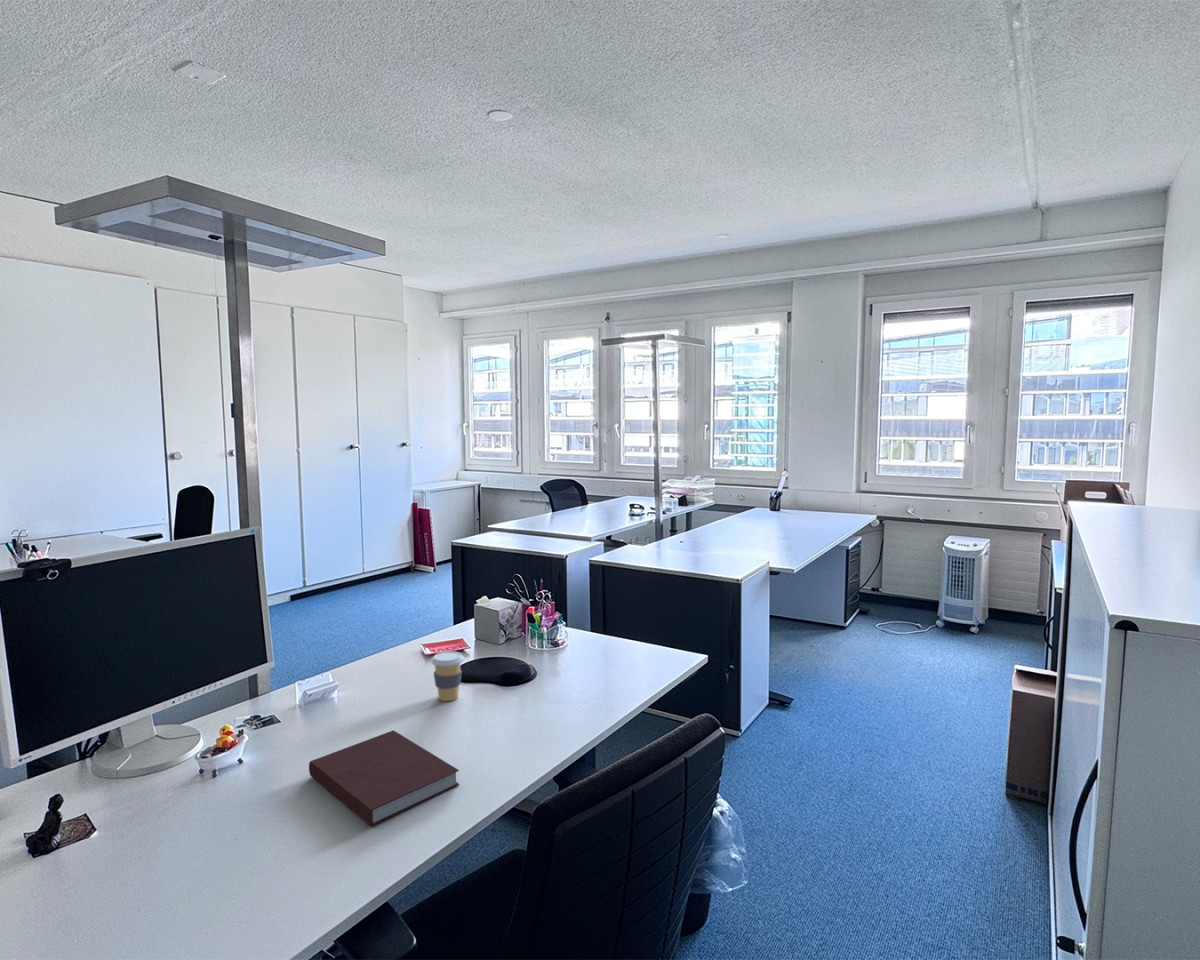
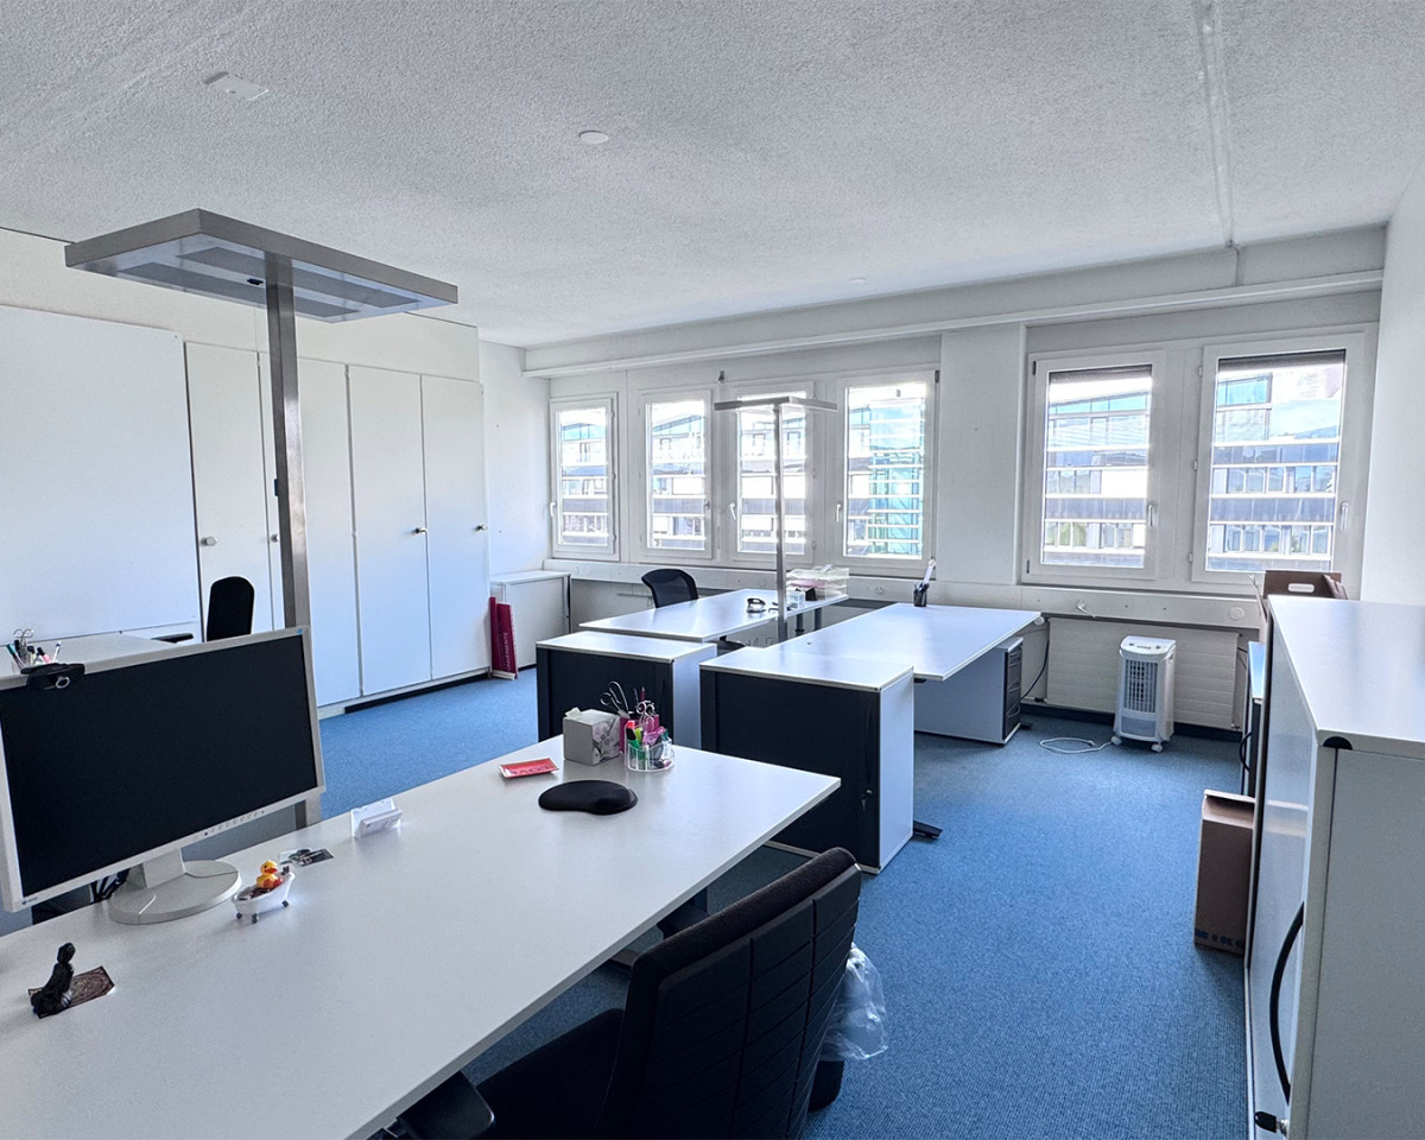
- coffee cup (448, 676)
- notebook (383, 773)
